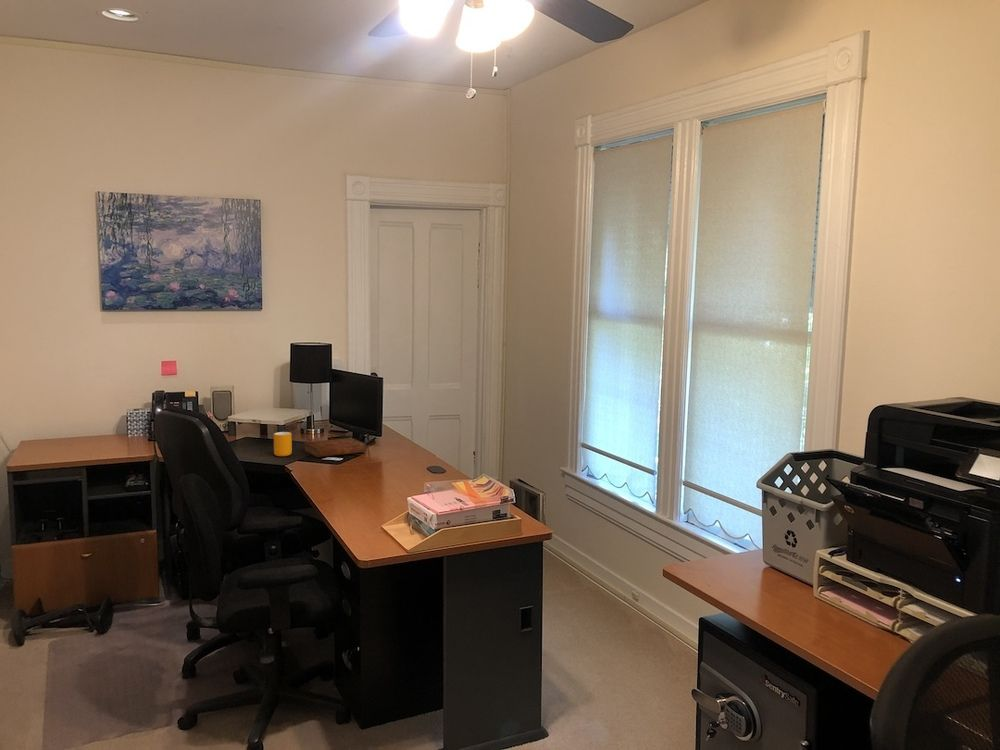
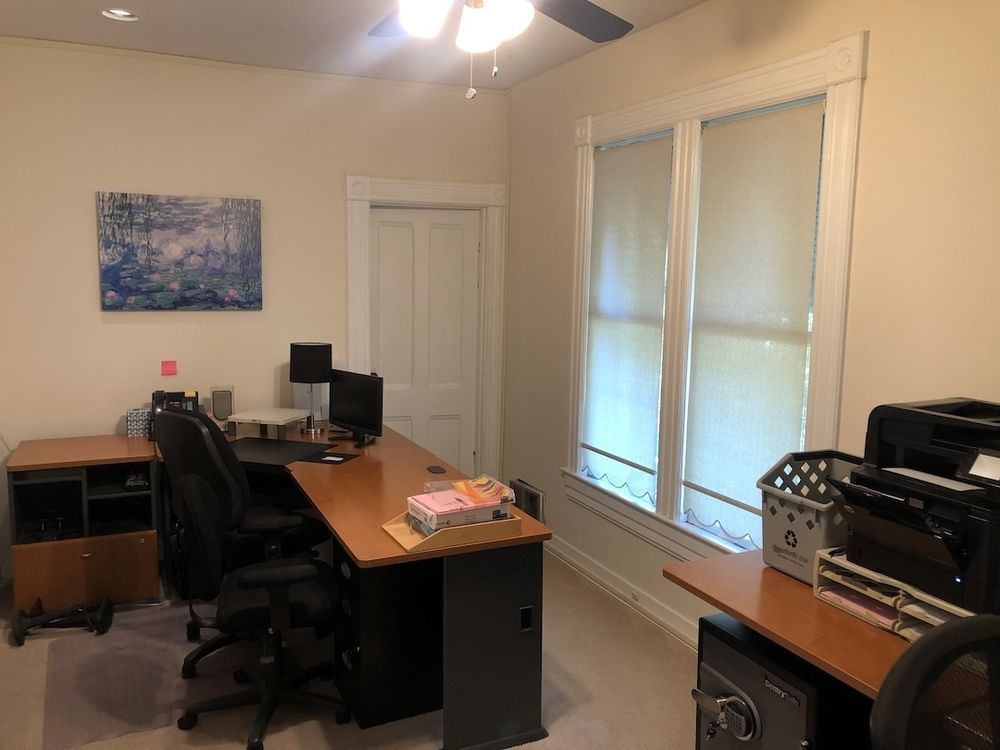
- mug (282, 443)
- bible (335, 447)
